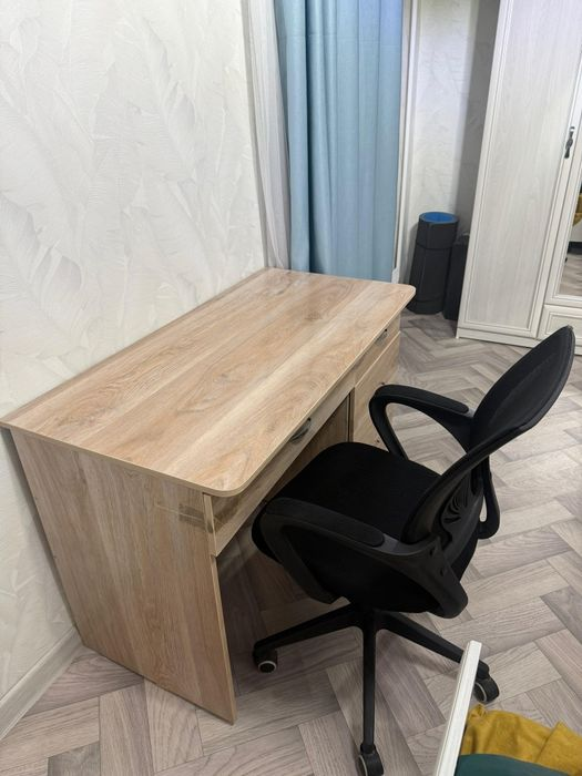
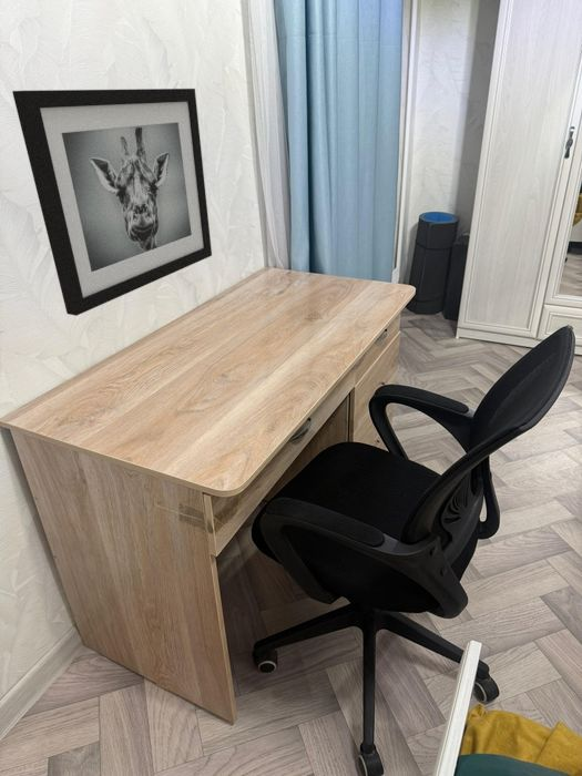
+ wall art (135, 192)
